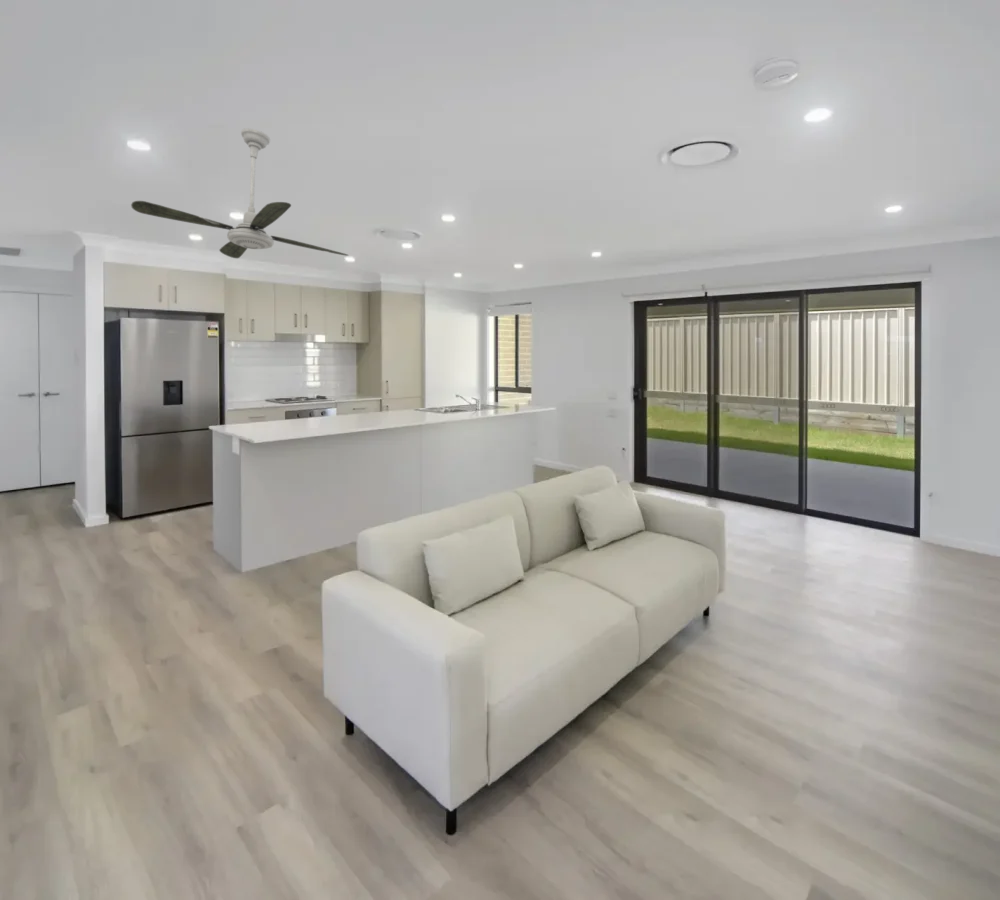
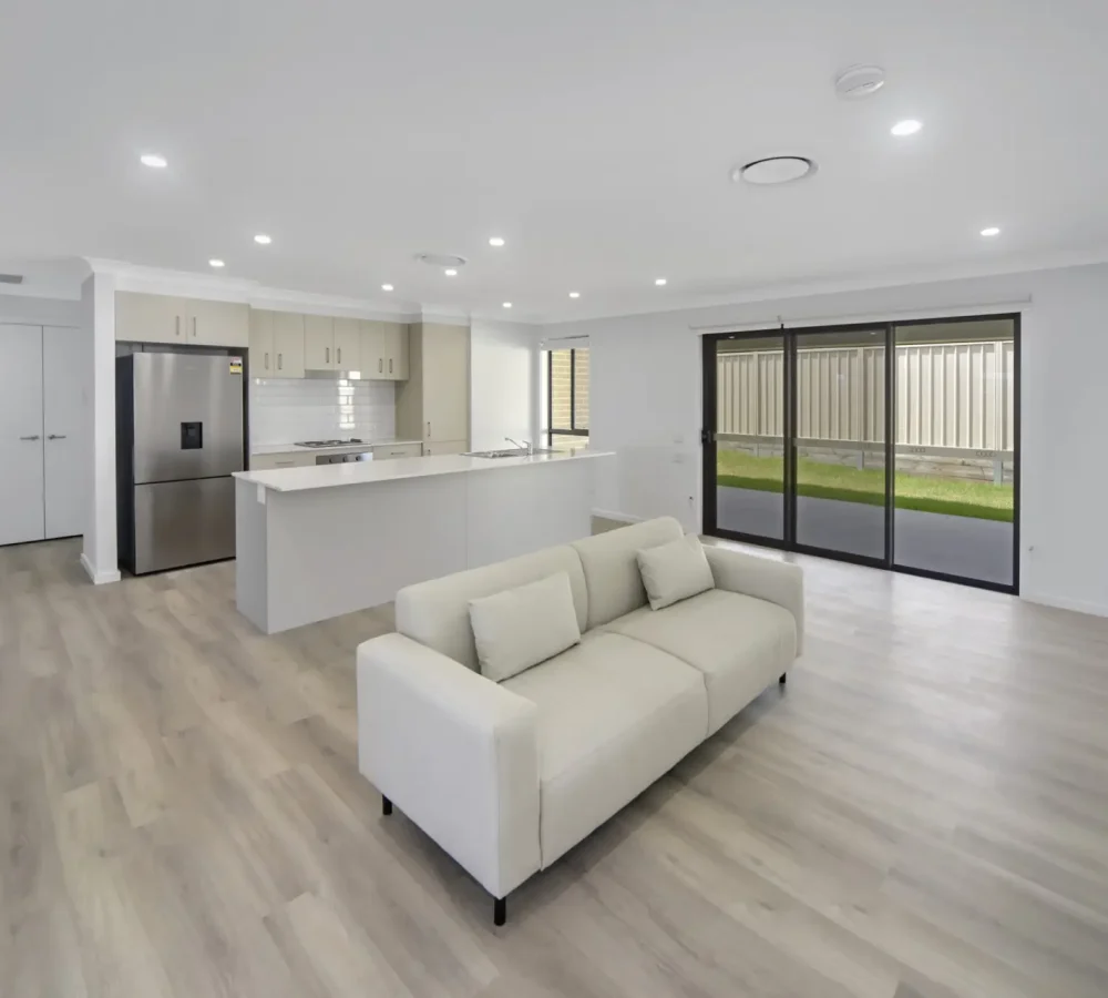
- ceiling fan (250, 189)
